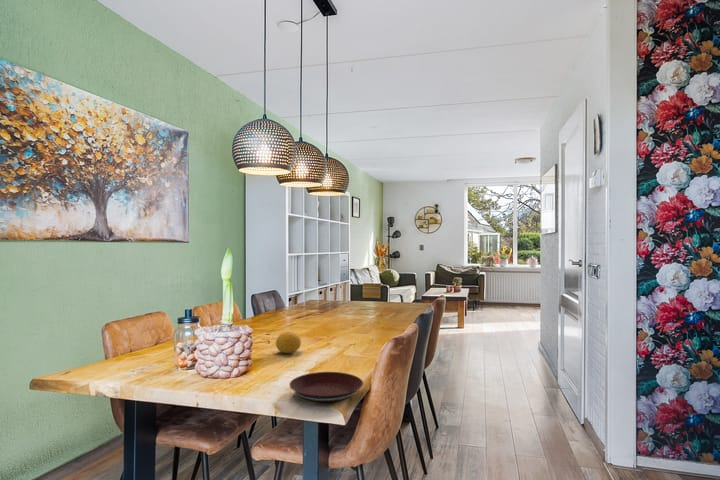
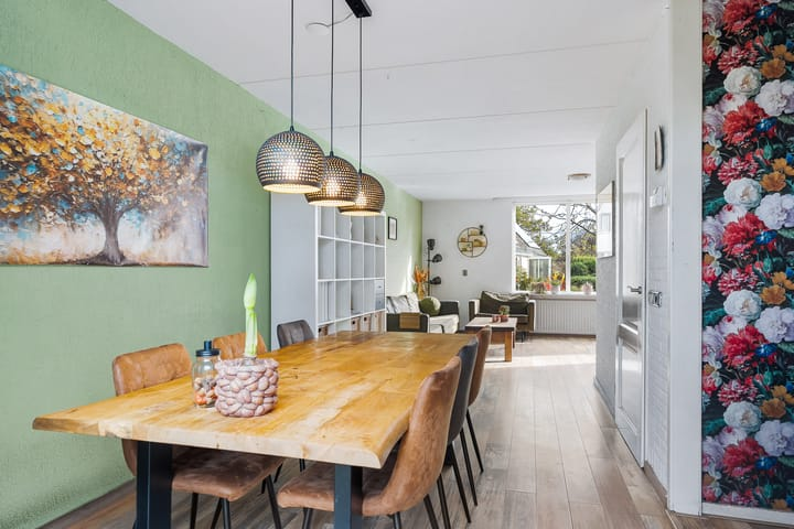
- fruit (288, 342)
- plate (326, 387)
